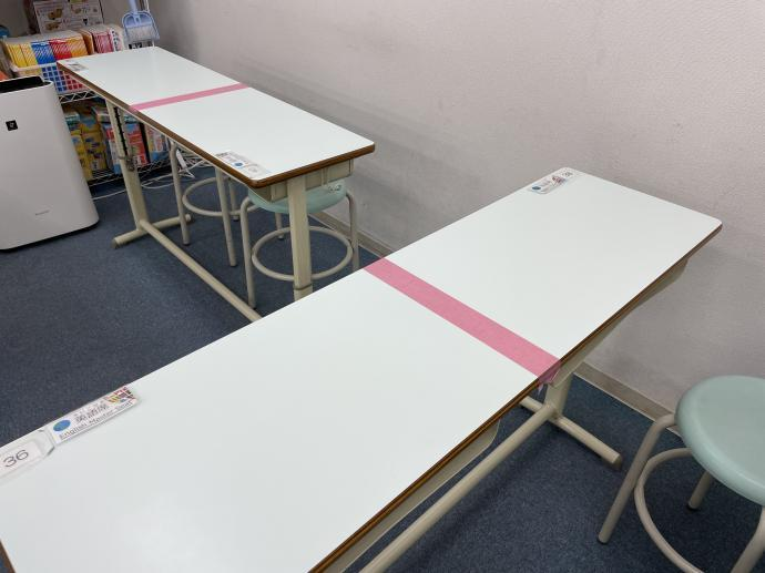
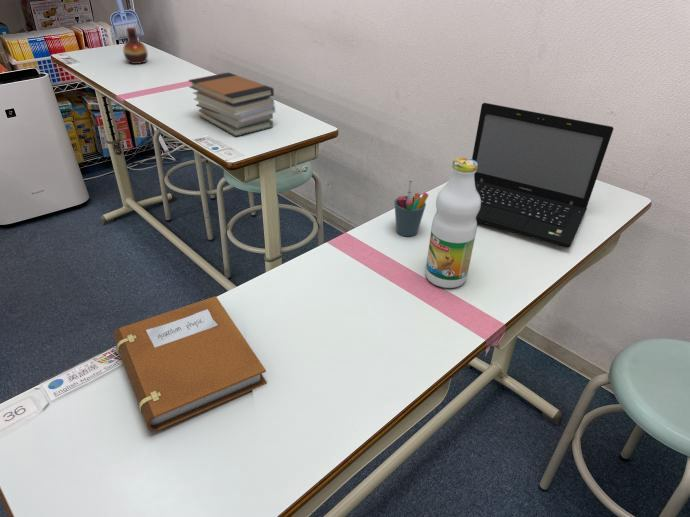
+ bottle (454, 223)
+ notebook (185, 353)
+ laptop (522, 172)
+ pen holder (409, 209)
+ vase (134, 45)
+ book stack (233, 103)
